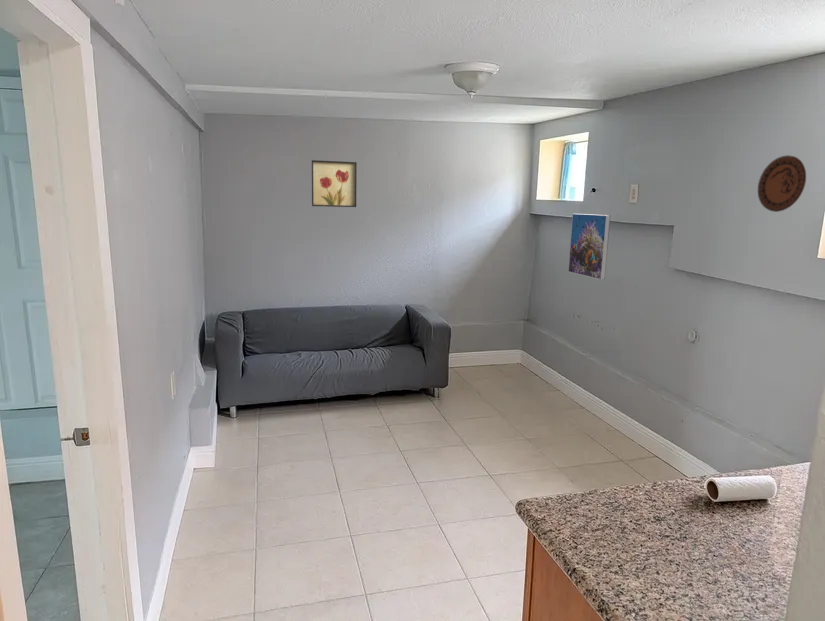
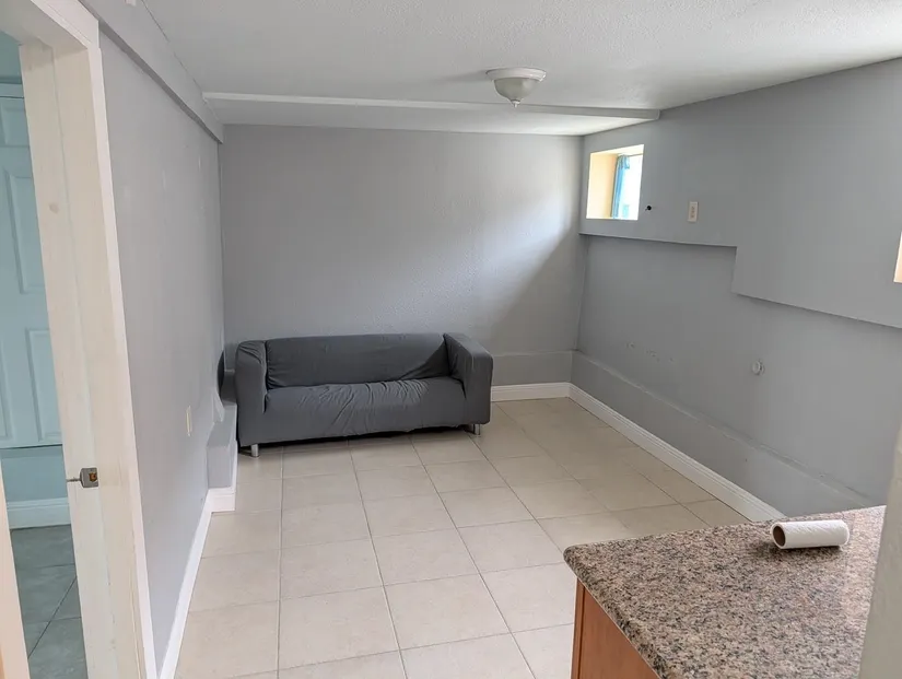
- wall art (334, 184)
- decorative plate (781, 183)
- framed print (588, 245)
